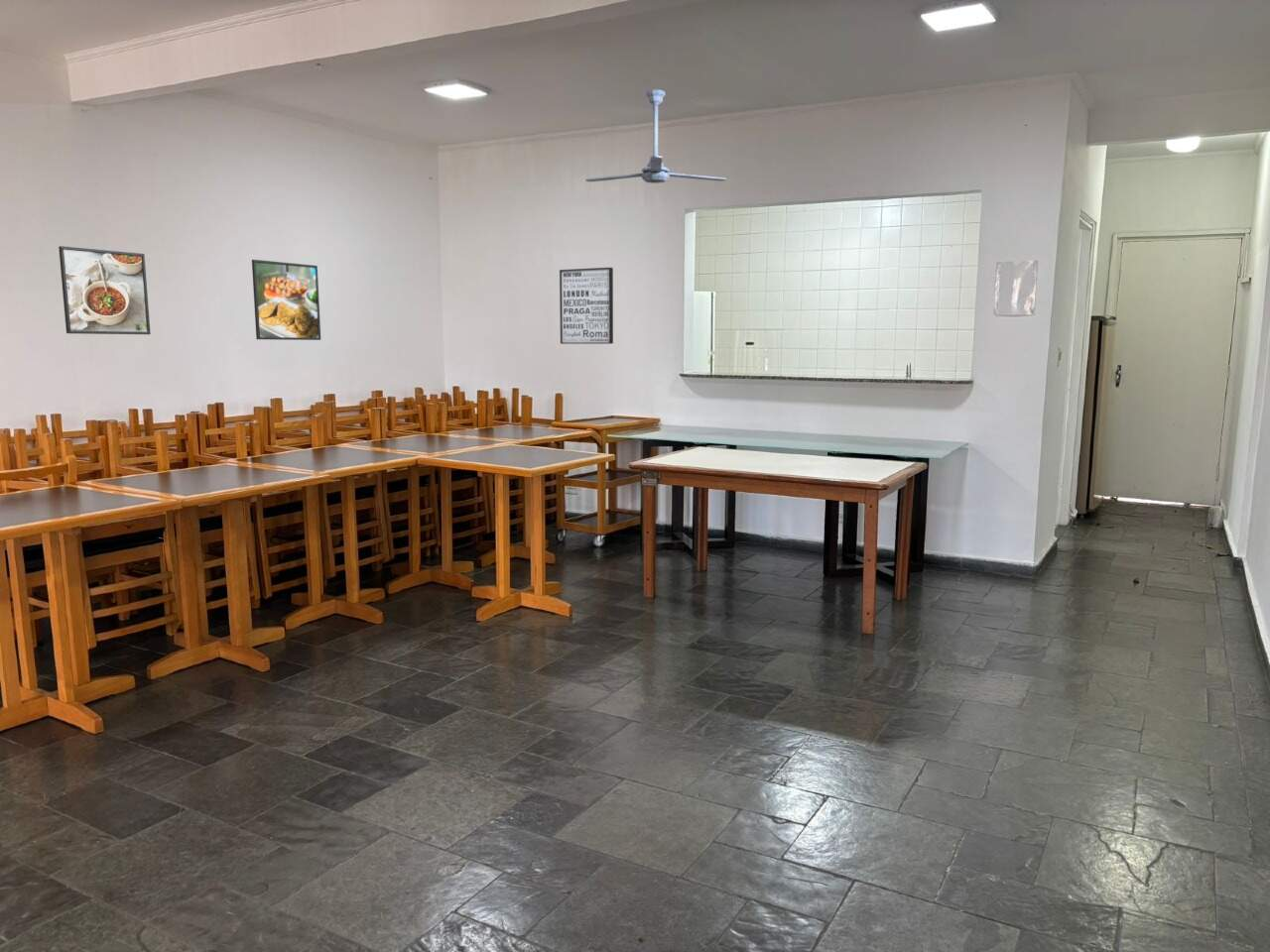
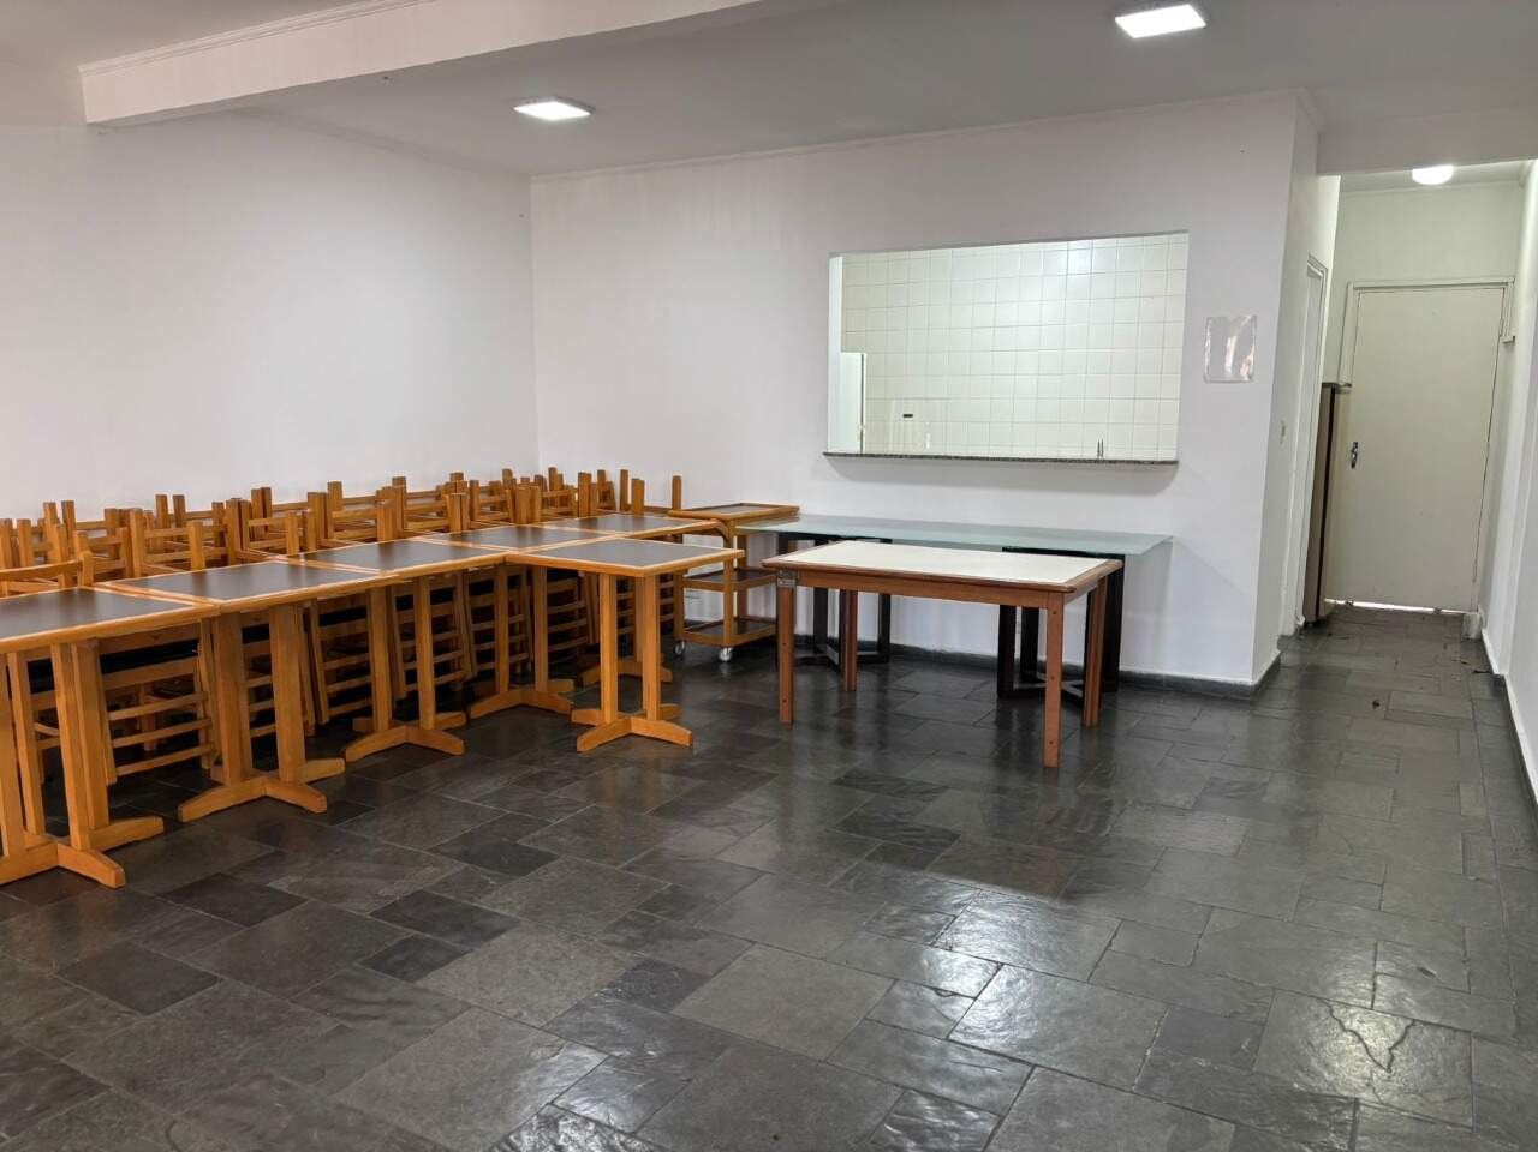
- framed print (288, 301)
- ceiling fan (656, 132)
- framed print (106, 292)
- wall art (585, 306)
